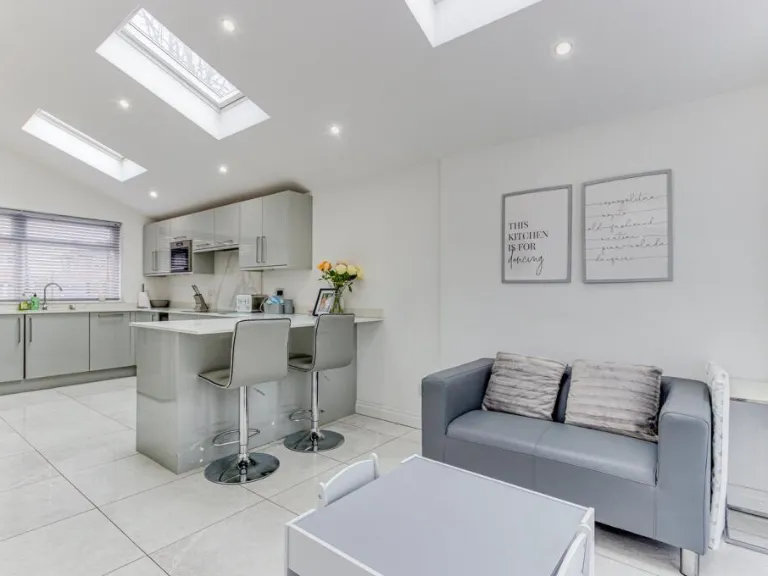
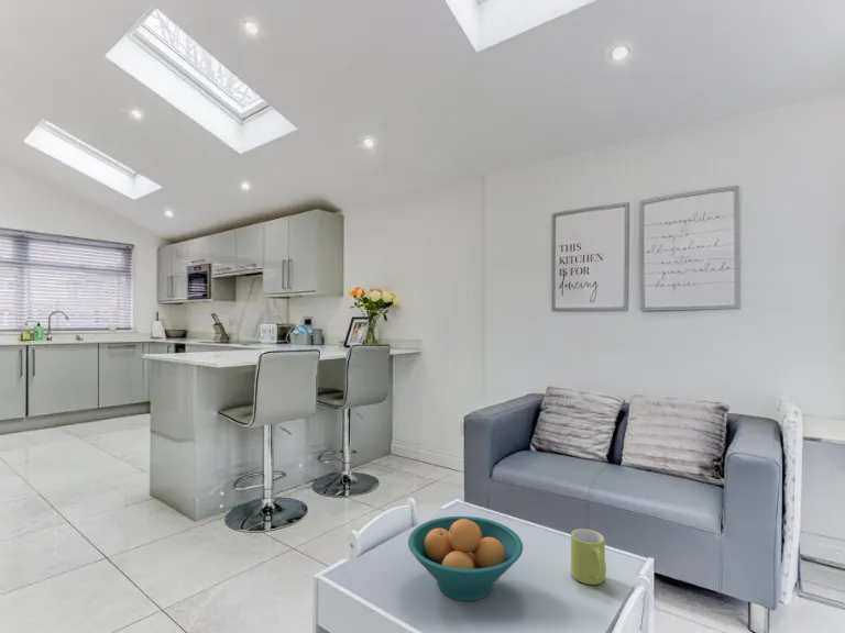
+ mug (591, 559)
+ fruit bowl (464, 553)
